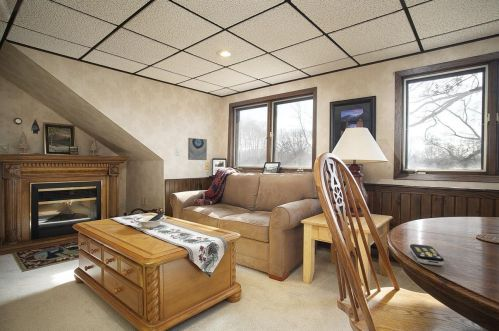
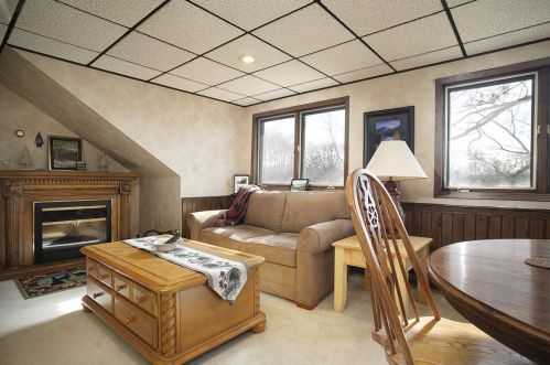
- wall art (197, 149)
- remote control (425, 253)
